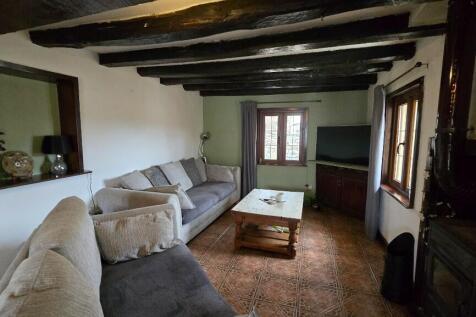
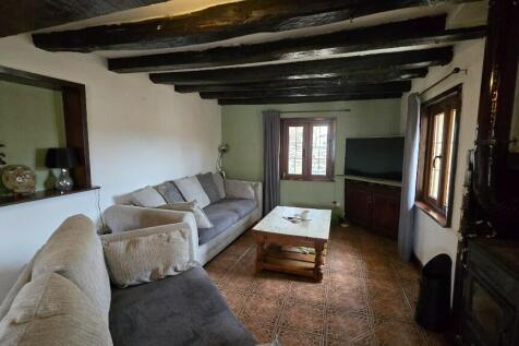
- potted plant (317, 199)
